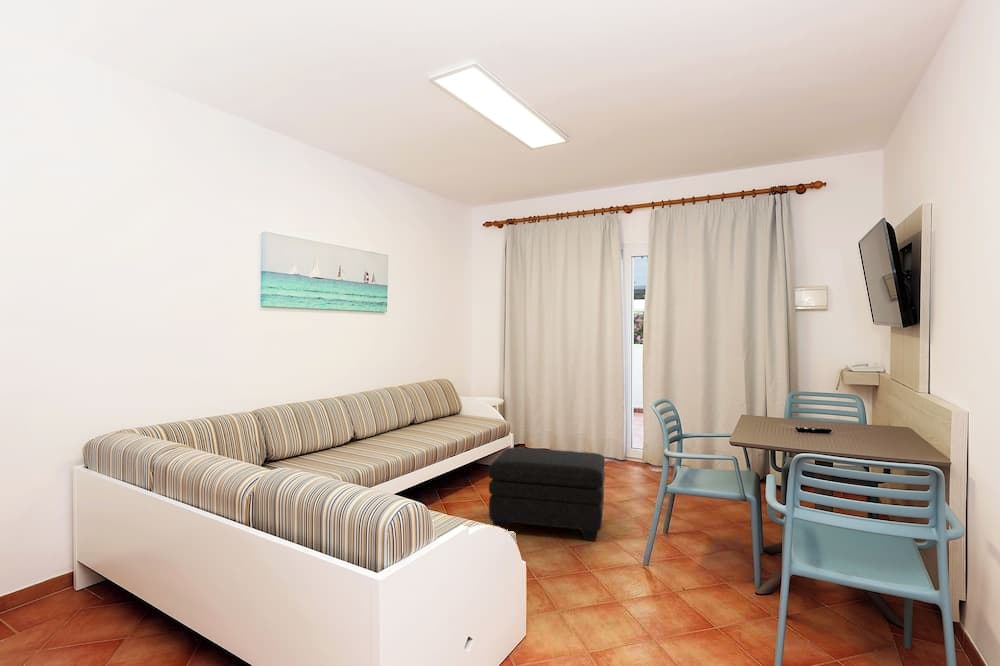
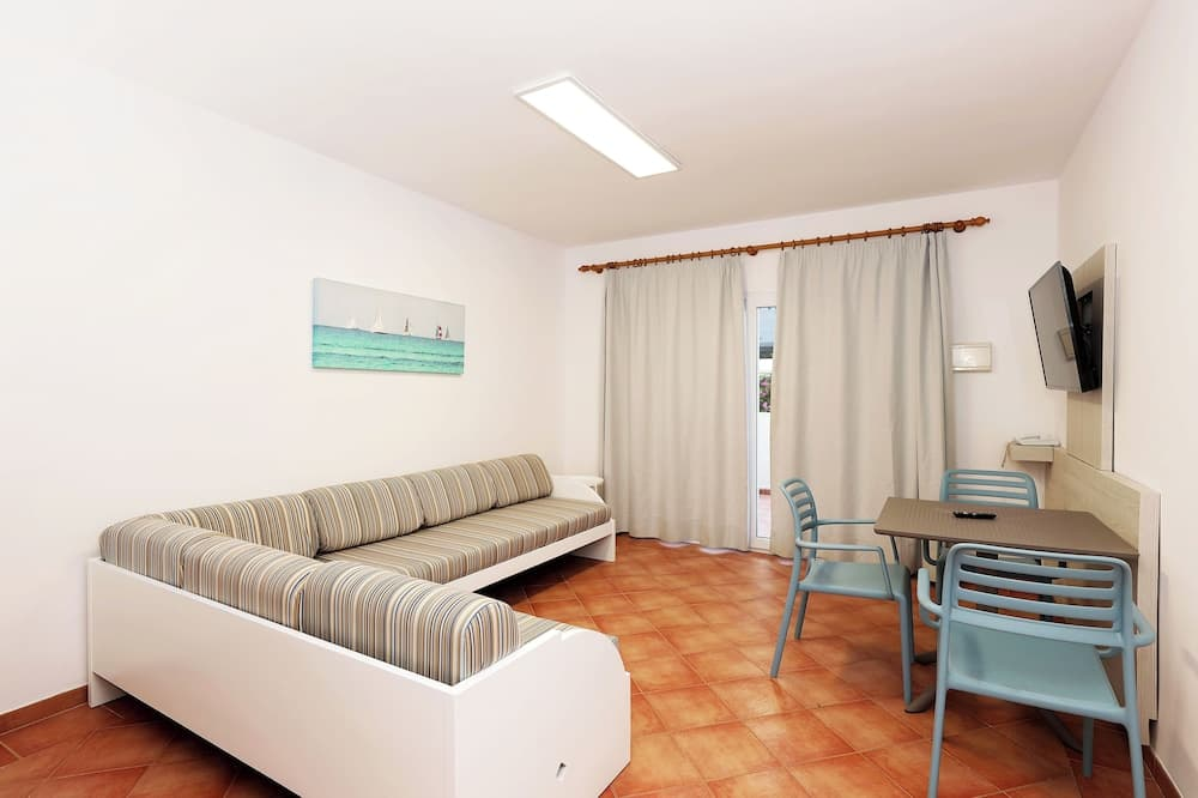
- ottoman (548, 489)
